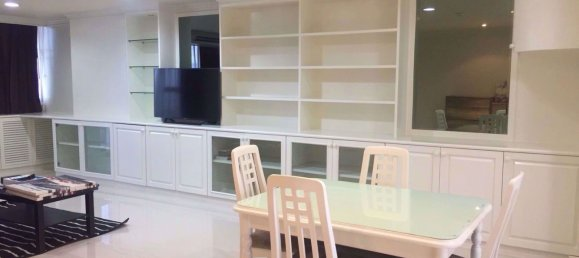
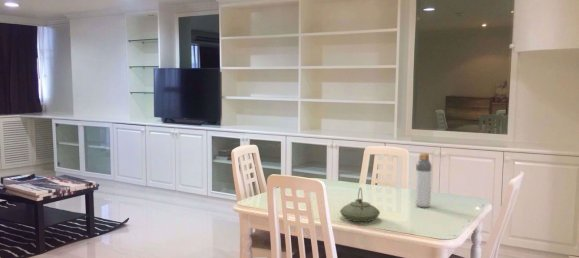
+ bottle (423, 180)
+ teapot (359, 202)
